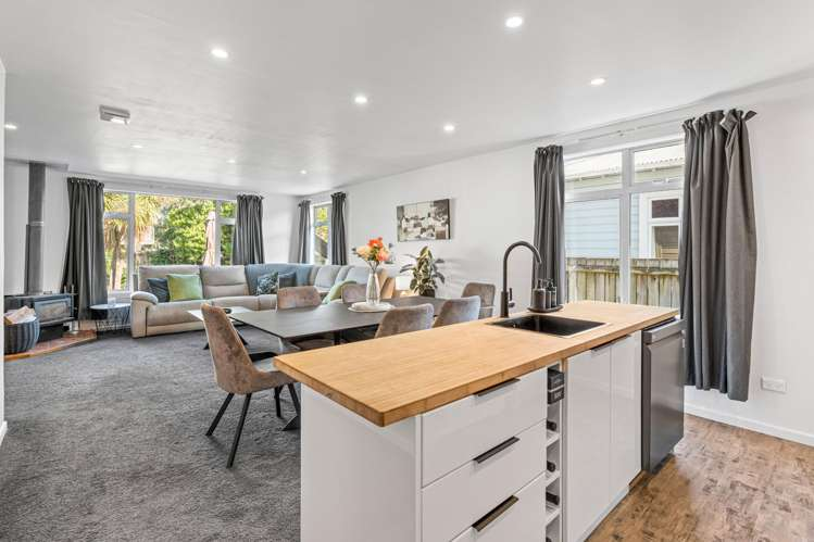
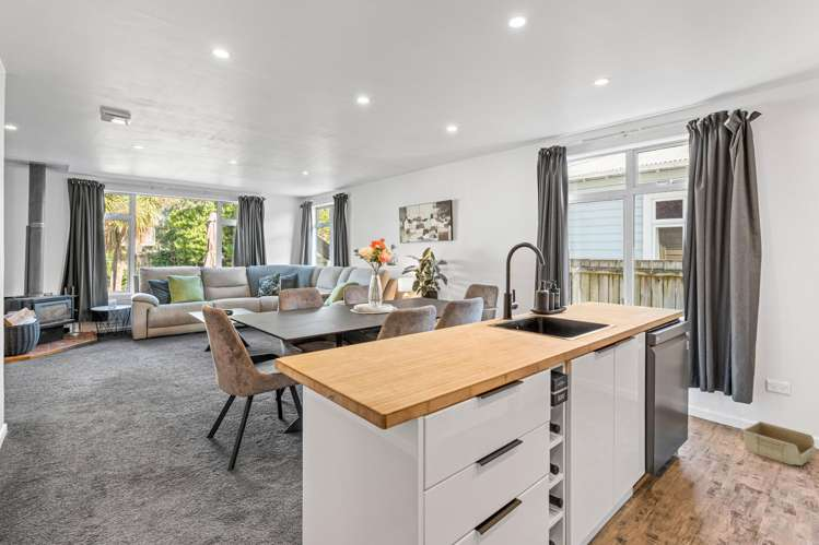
+ storage bin (779, 442)
